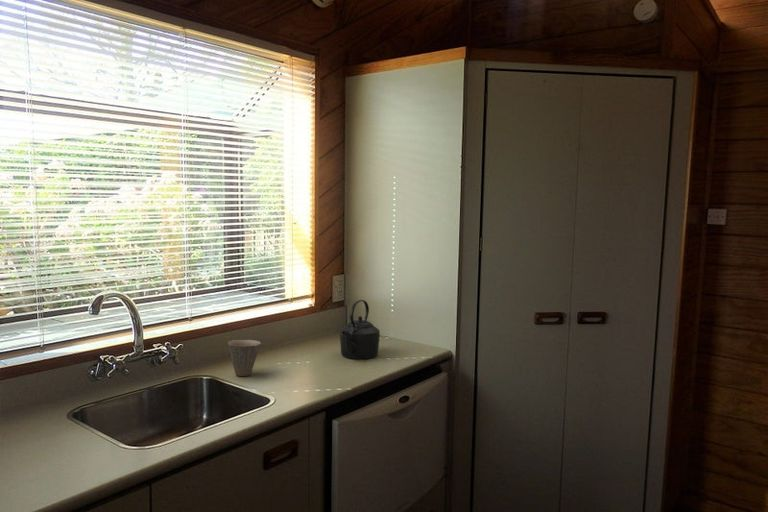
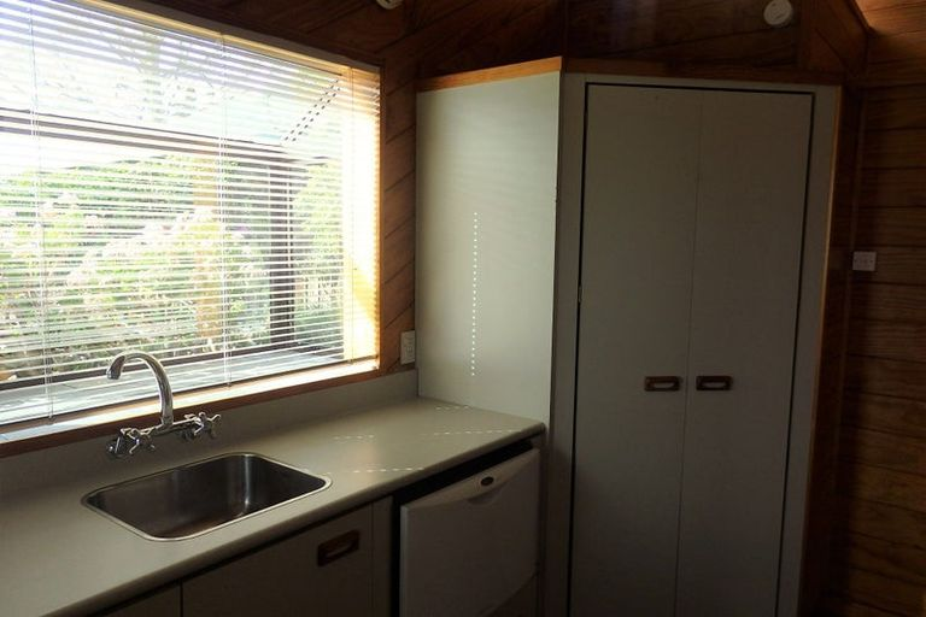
- cup (244, 357)
- kettle (356, 329)
